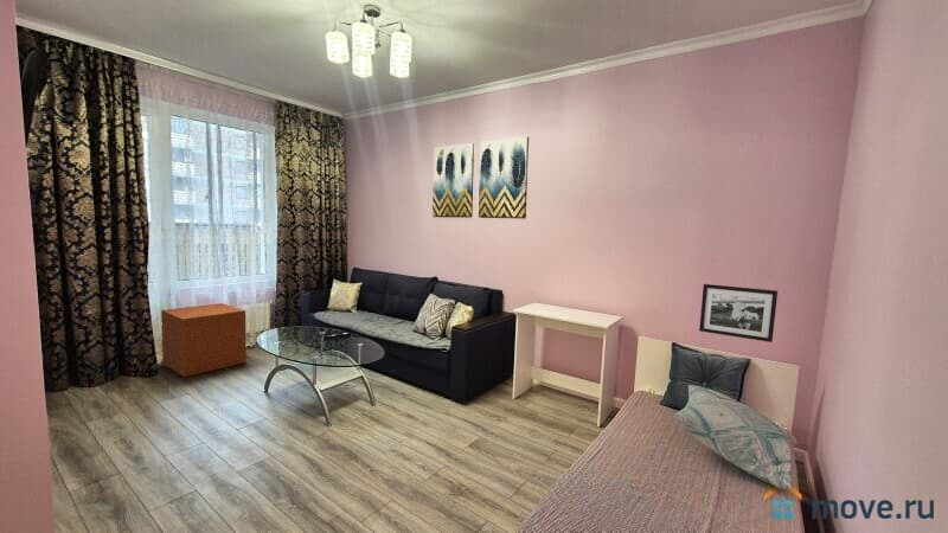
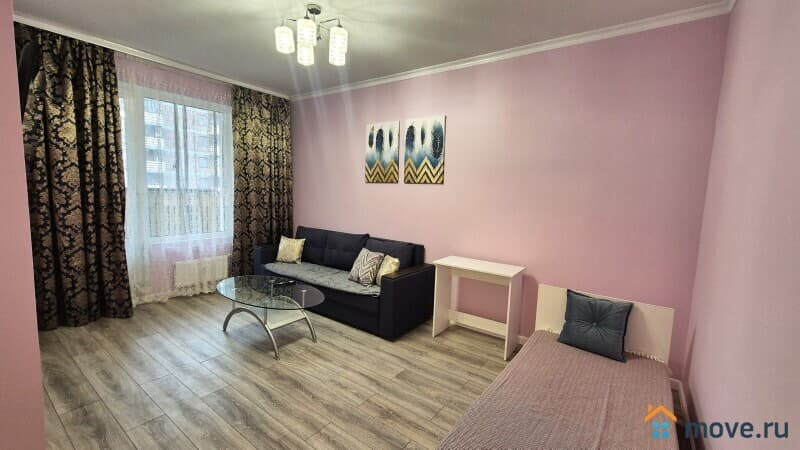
- picture frame (736, 312)
- cardboard box (204, 336)
- decorative pillow (730, 429)
